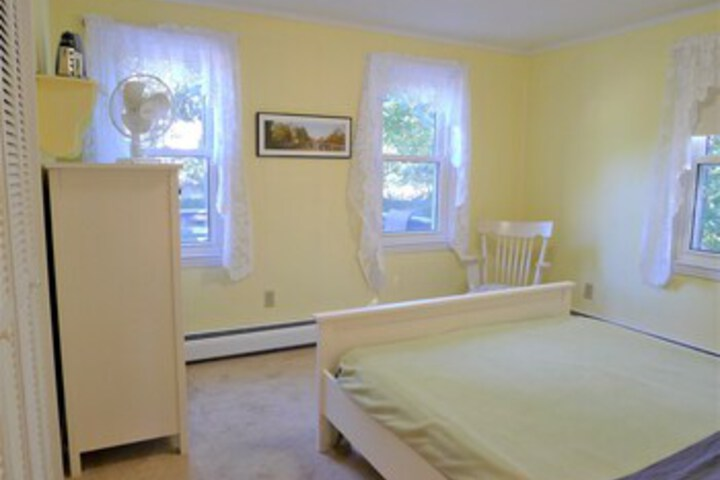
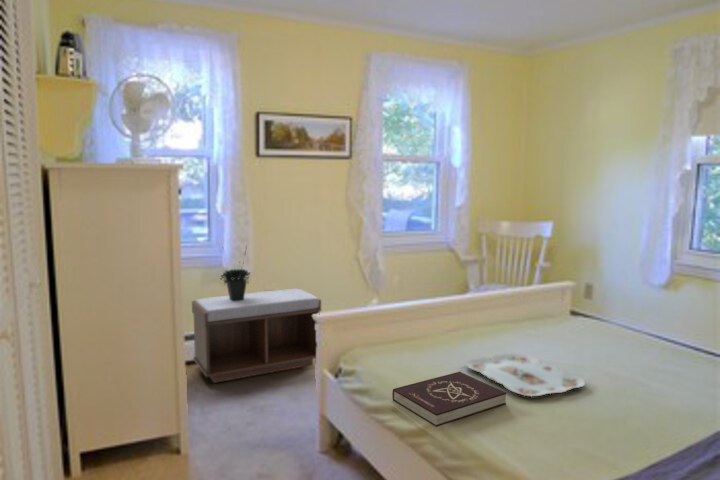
+ serving tray (522, 373)
+ book (448, 396)
+ potted plant (236, 271)
+ bench (257, 331)
